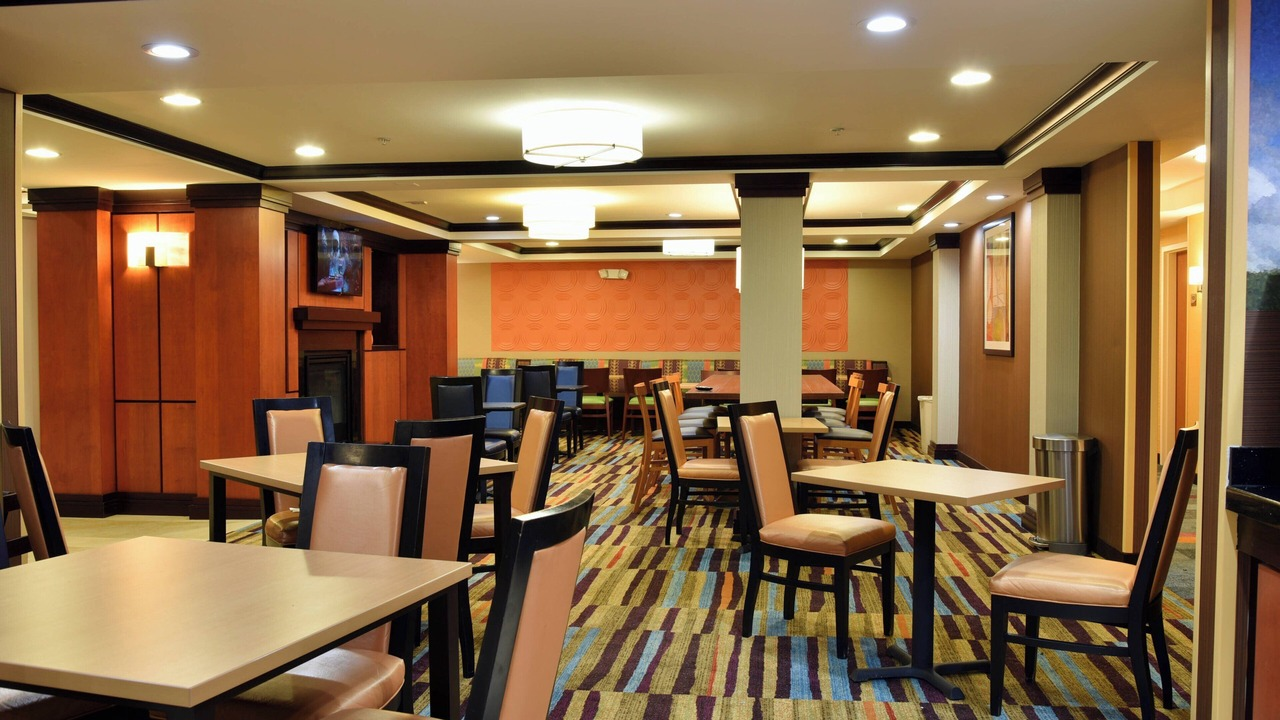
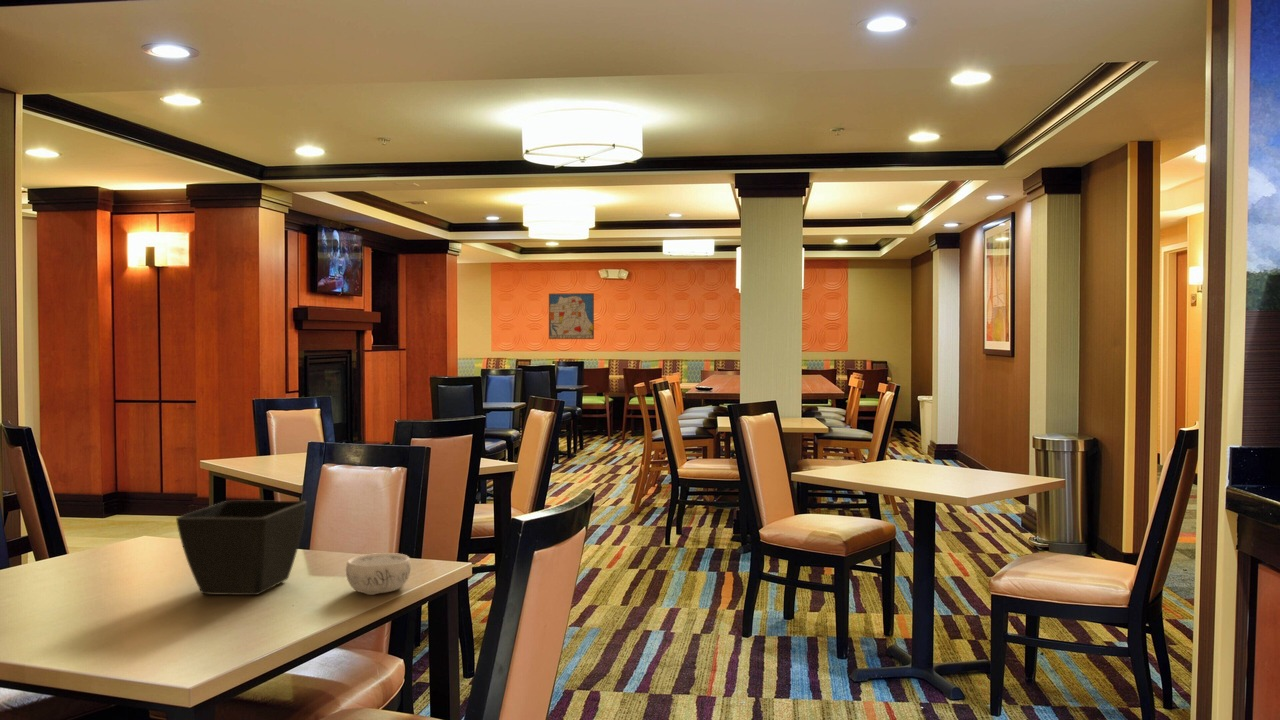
+ decorative bowl (382, 572)
+ wall art (571, 316)
+ flower pot (244, 547)
